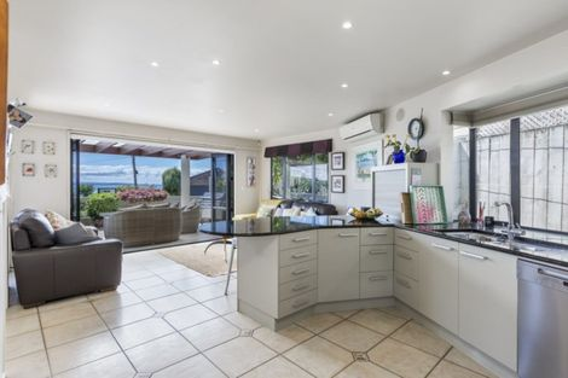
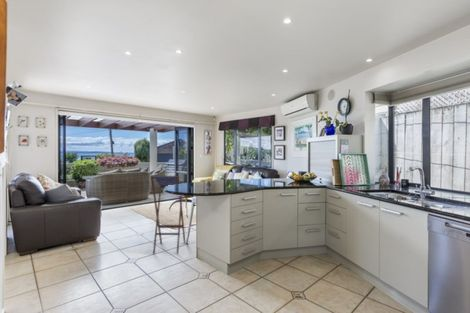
+ stool (179, 214)
